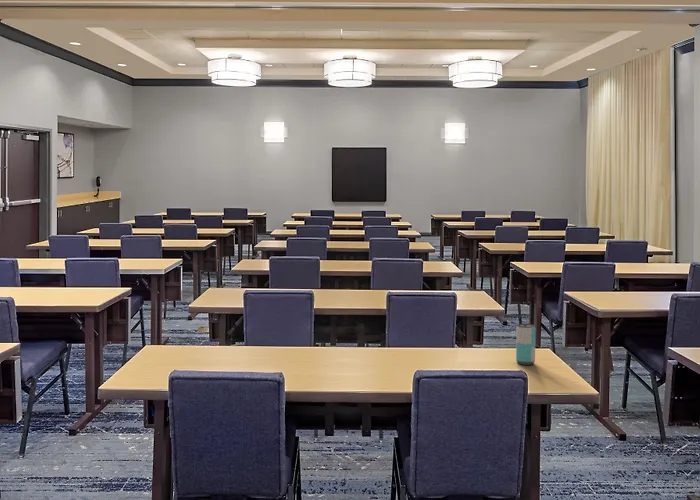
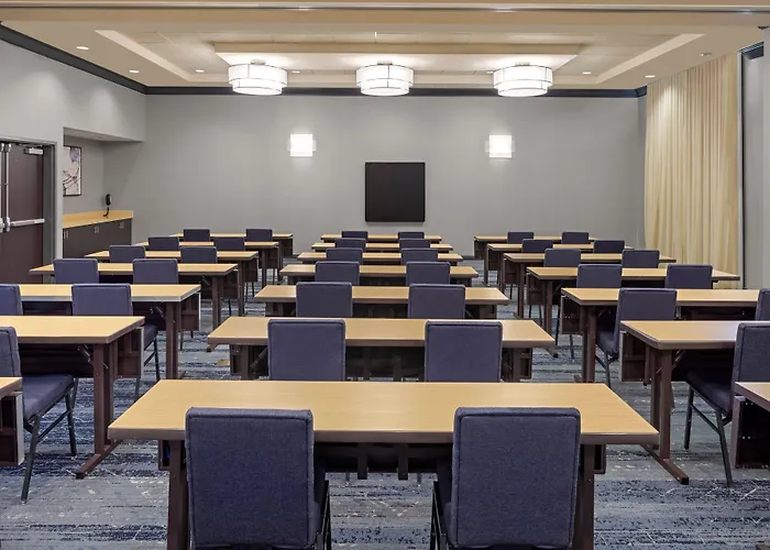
- beverage can (525, 343)
